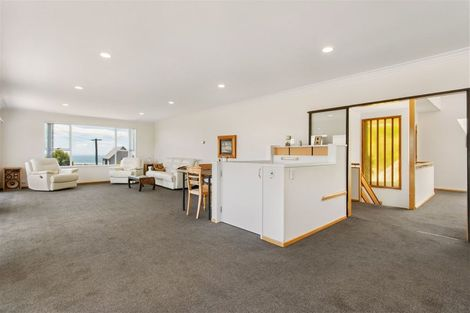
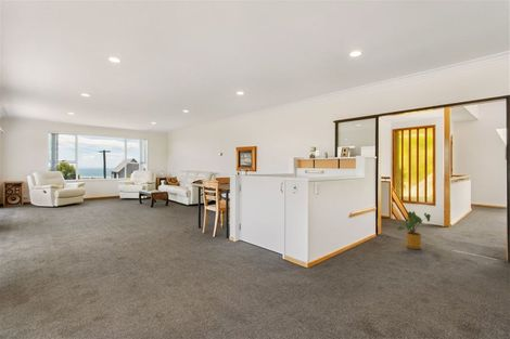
+ house plant (412, 230)
